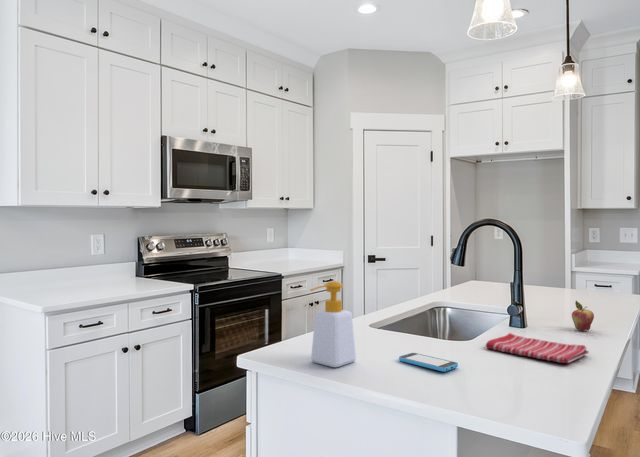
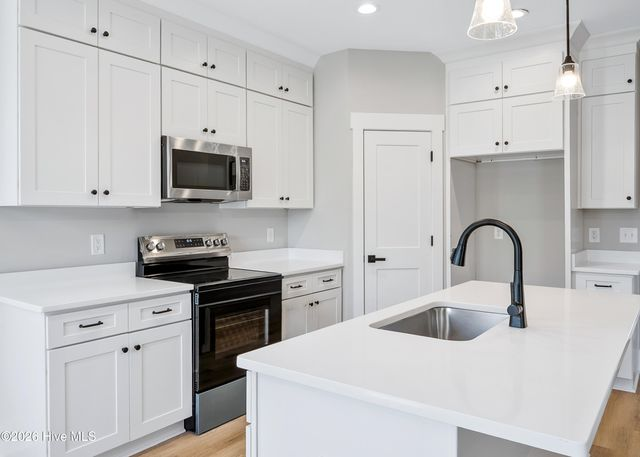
- smartphone (427, 361)
- soap bottle (328, 323)
- dish towel (535, 347)
- fruit (582, 315)
